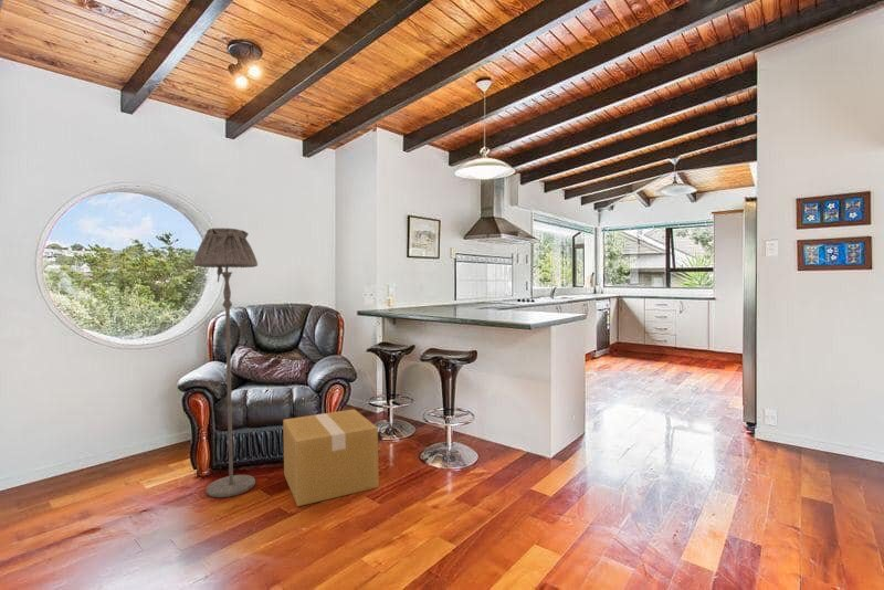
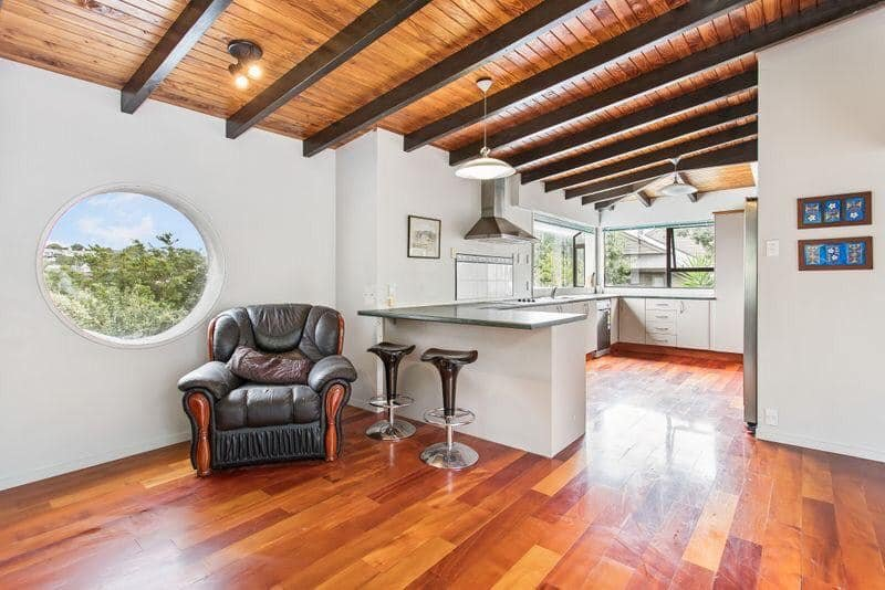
- cardboard box (329, 452)
- floor lamp (228, 358)
